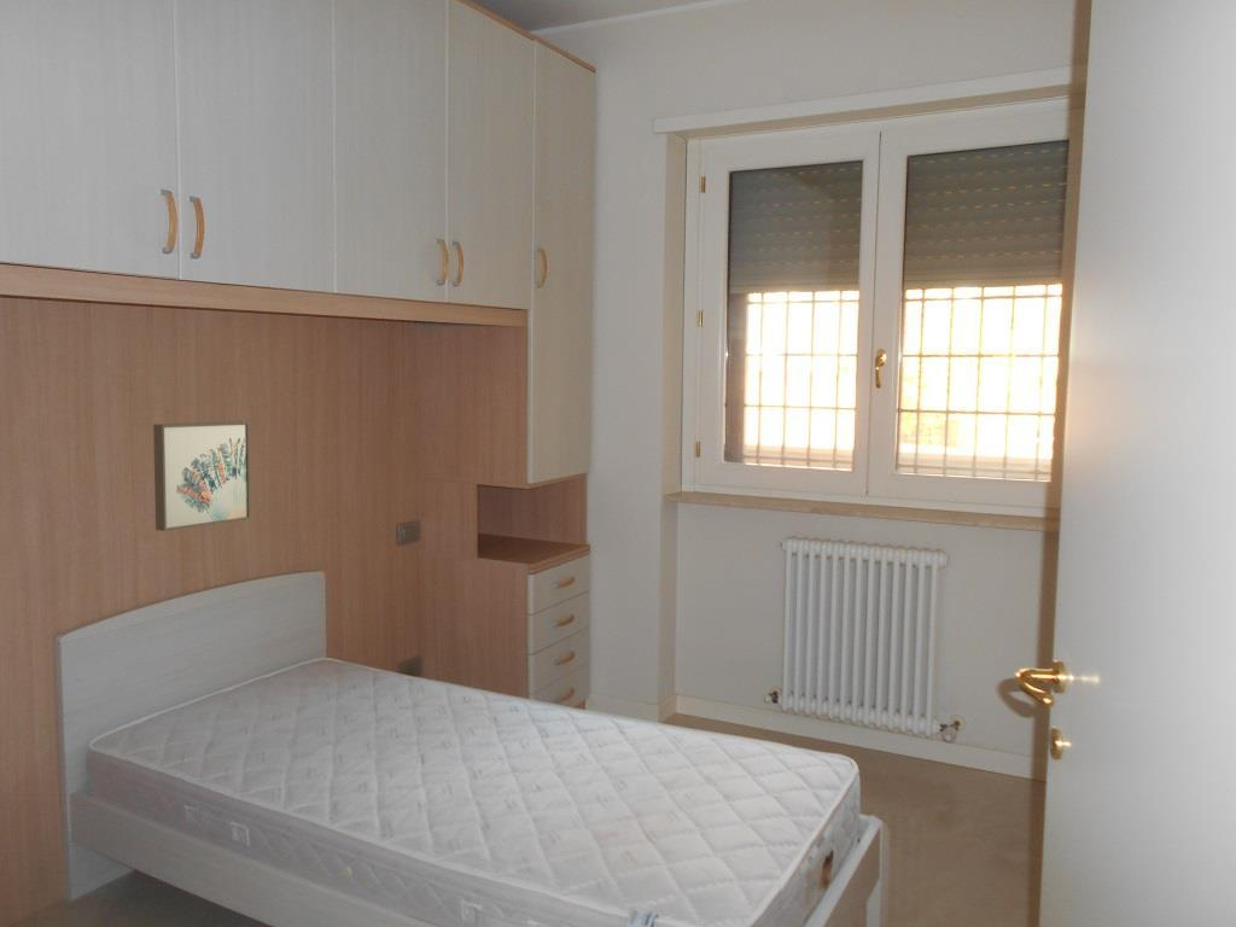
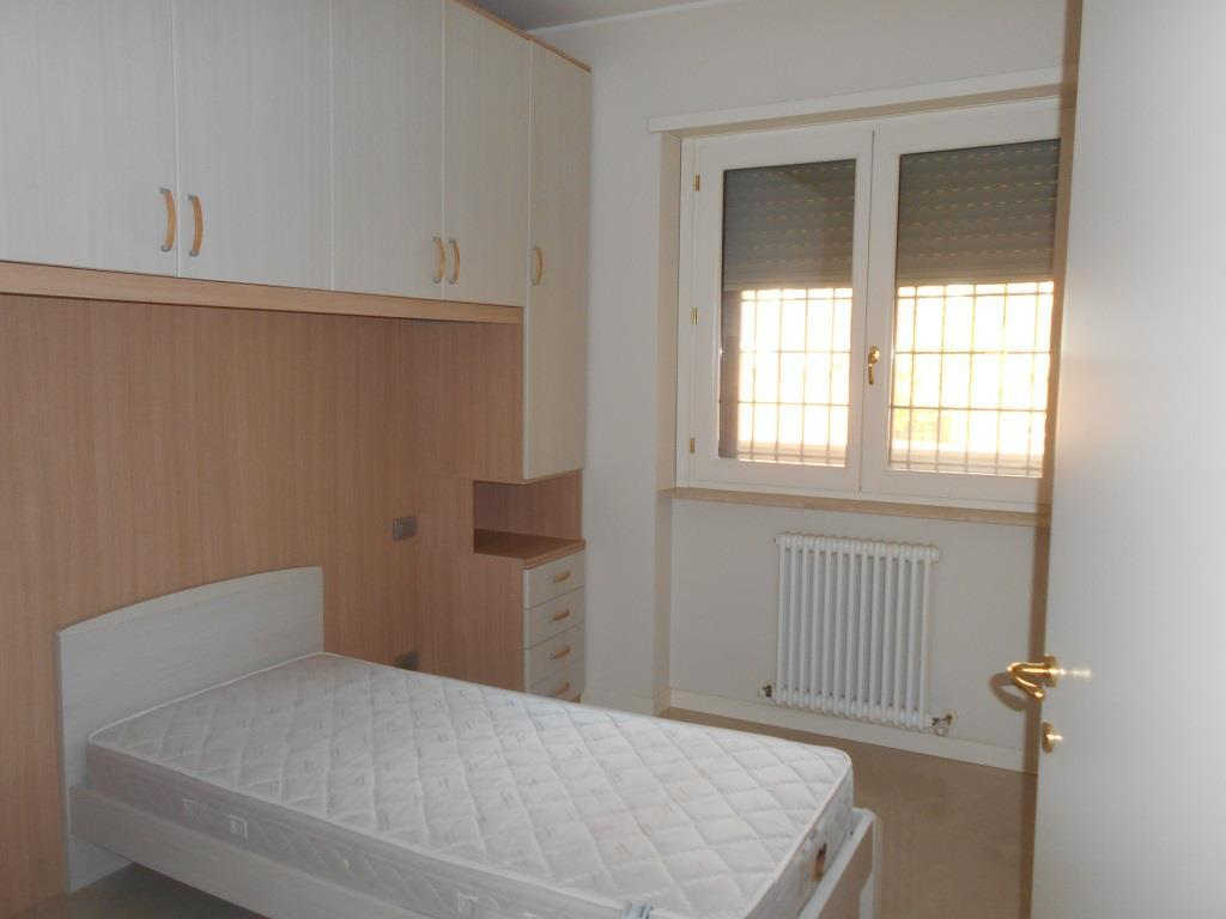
- wall art (204, 473)
